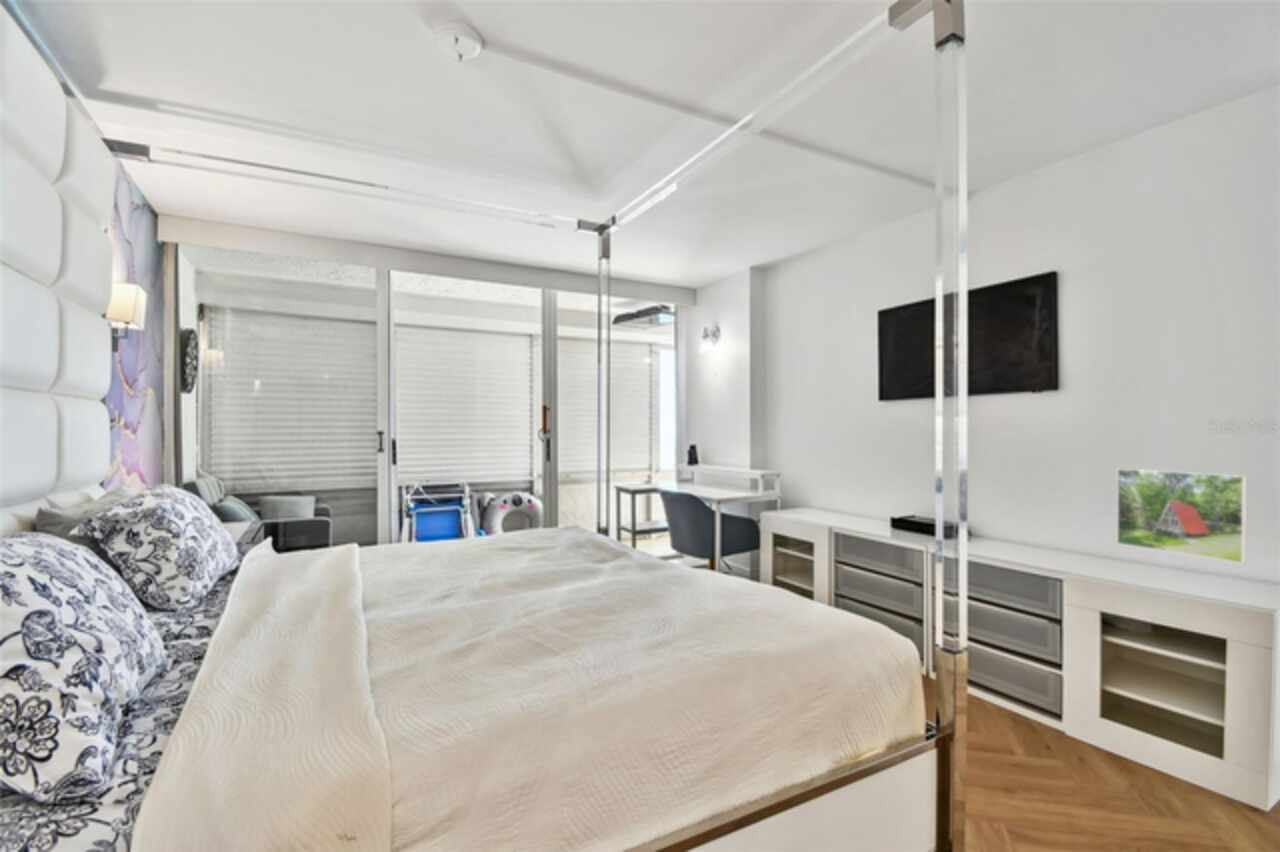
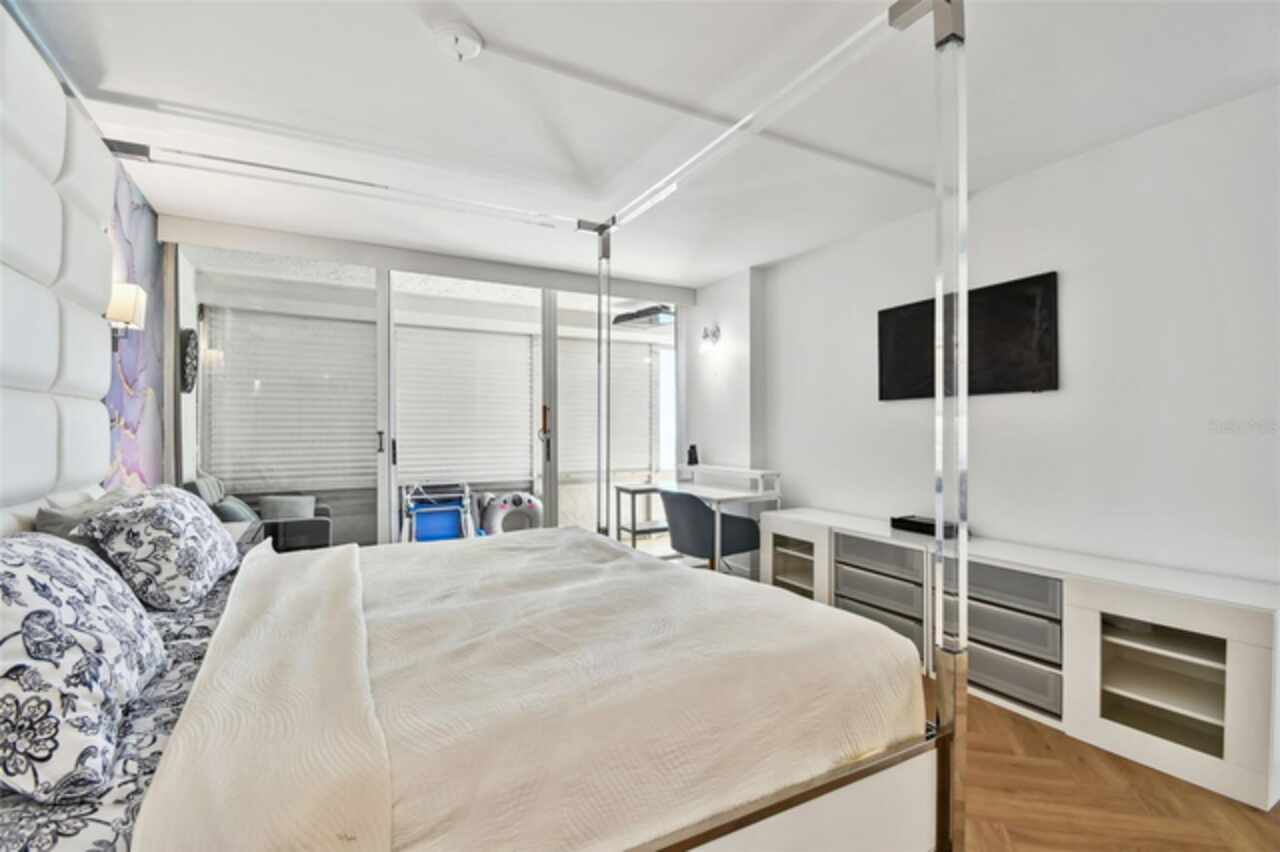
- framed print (1177, 512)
